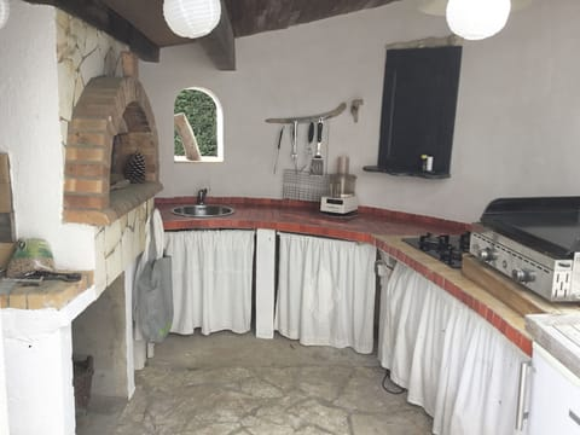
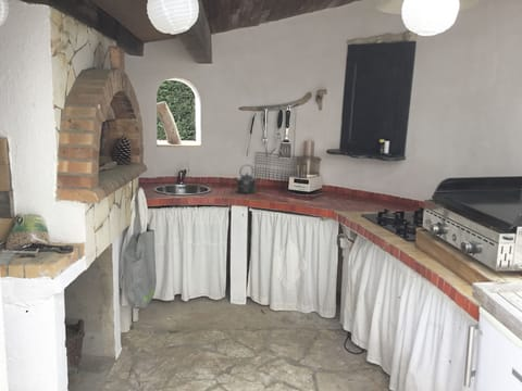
+ kettle (244, 178)
